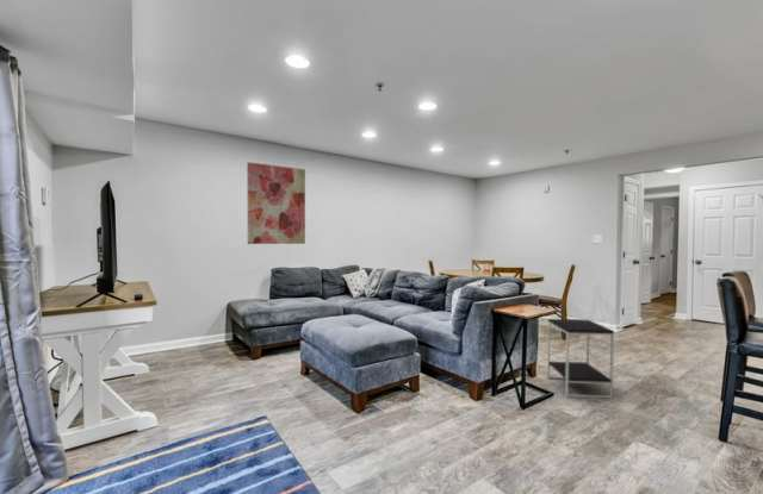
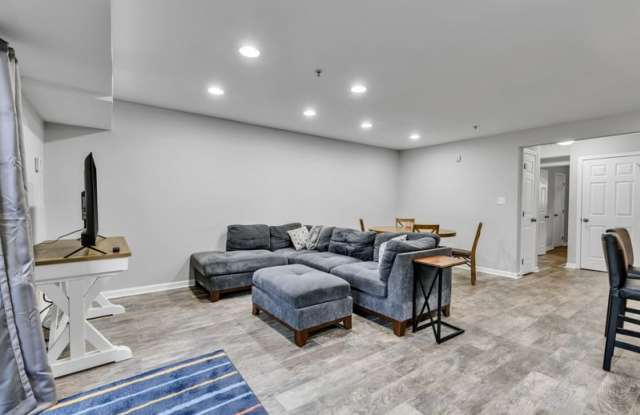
- side table (577, 362)
- wall art (277, 205)
